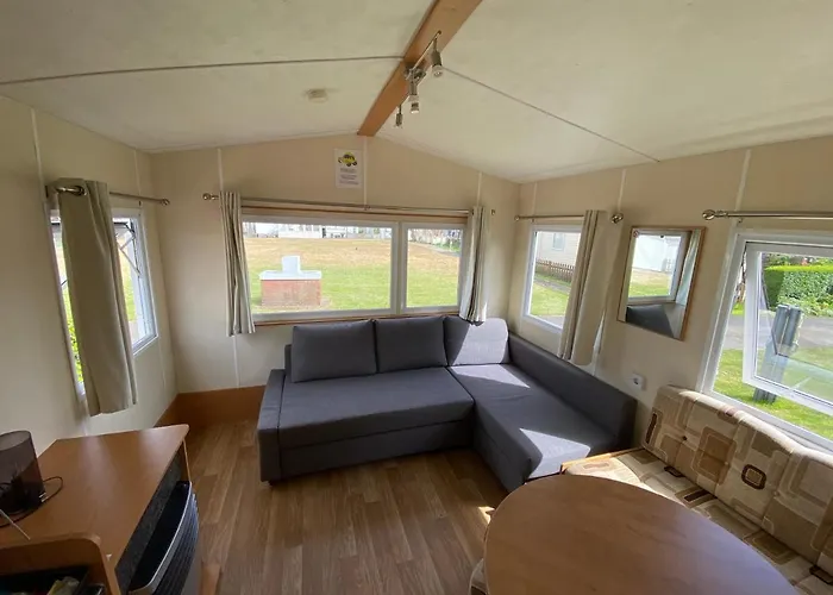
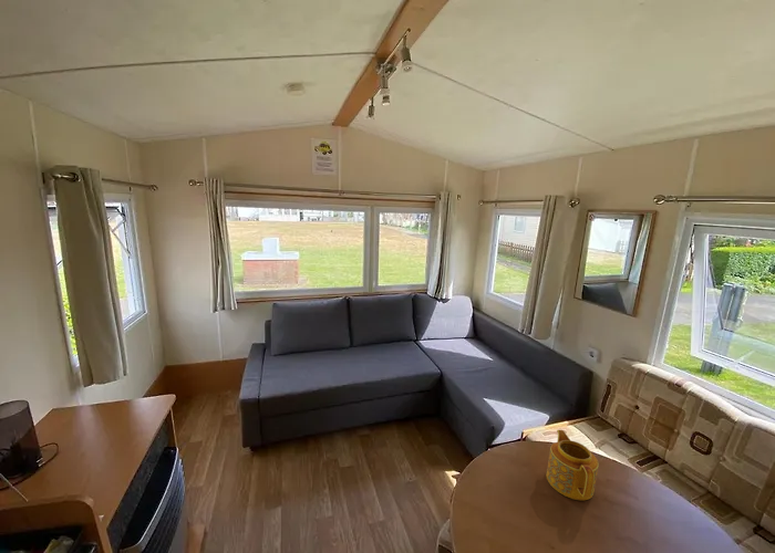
+ teapot (570, 465)
